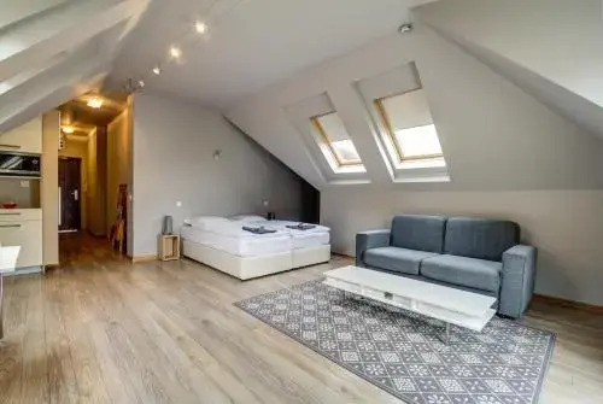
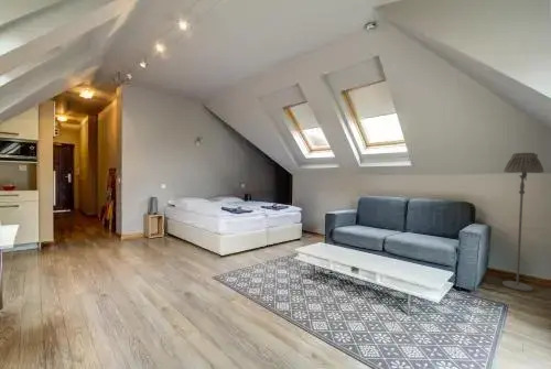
+ floor lamp (520, 220)
